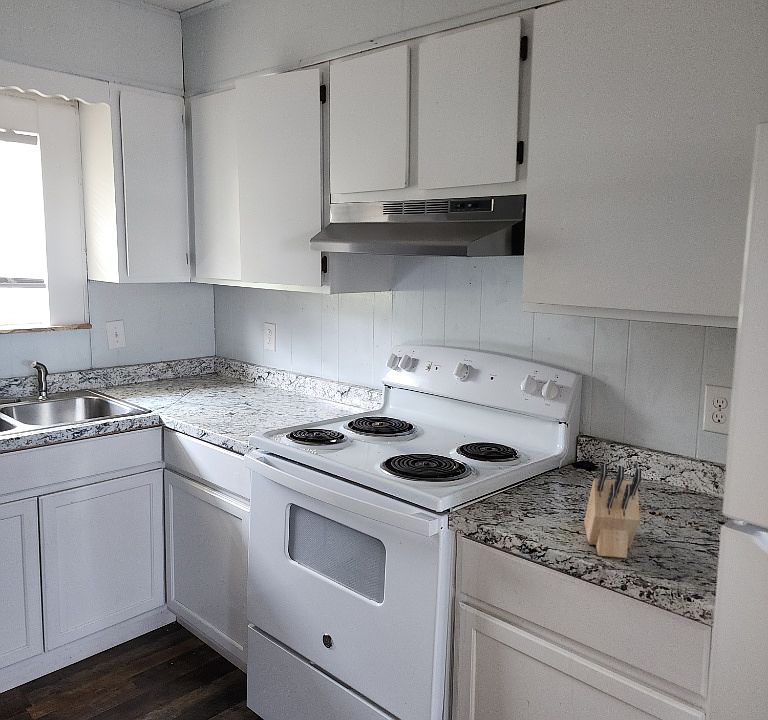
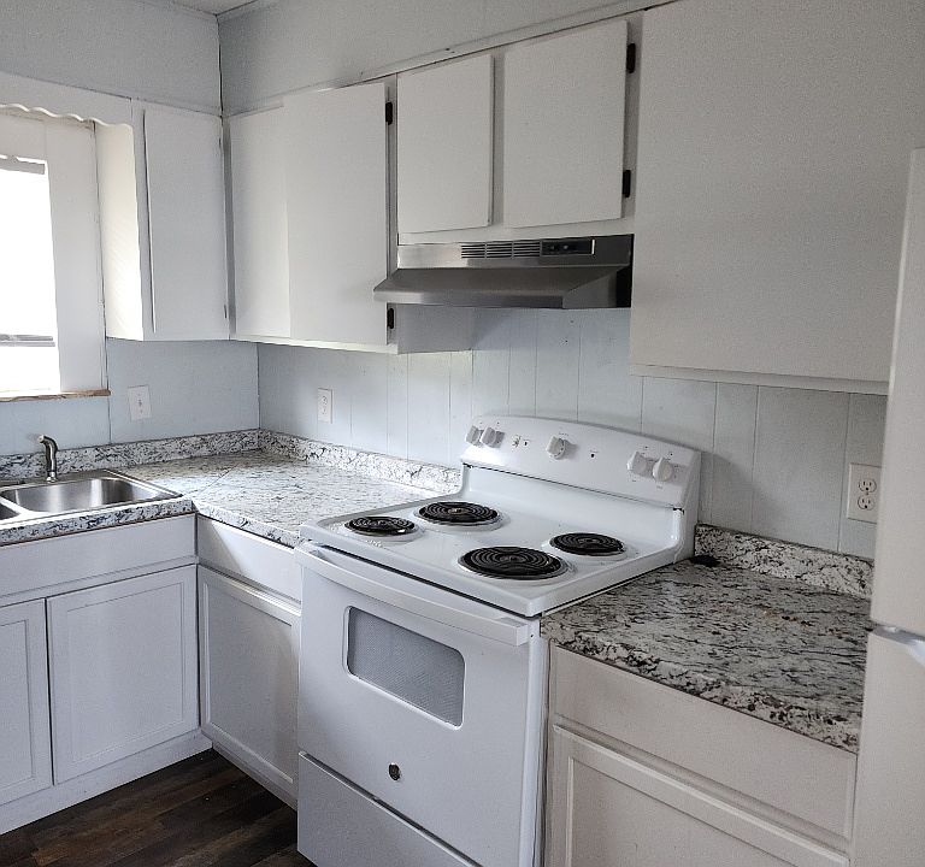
- knife block (612, 499)
